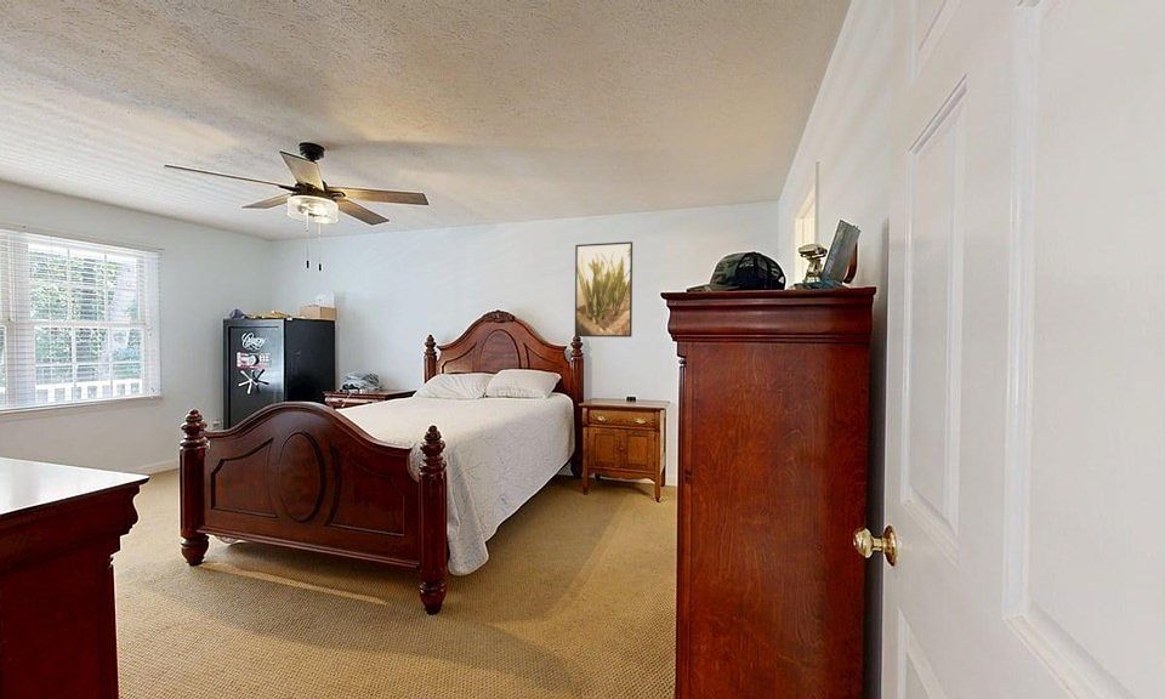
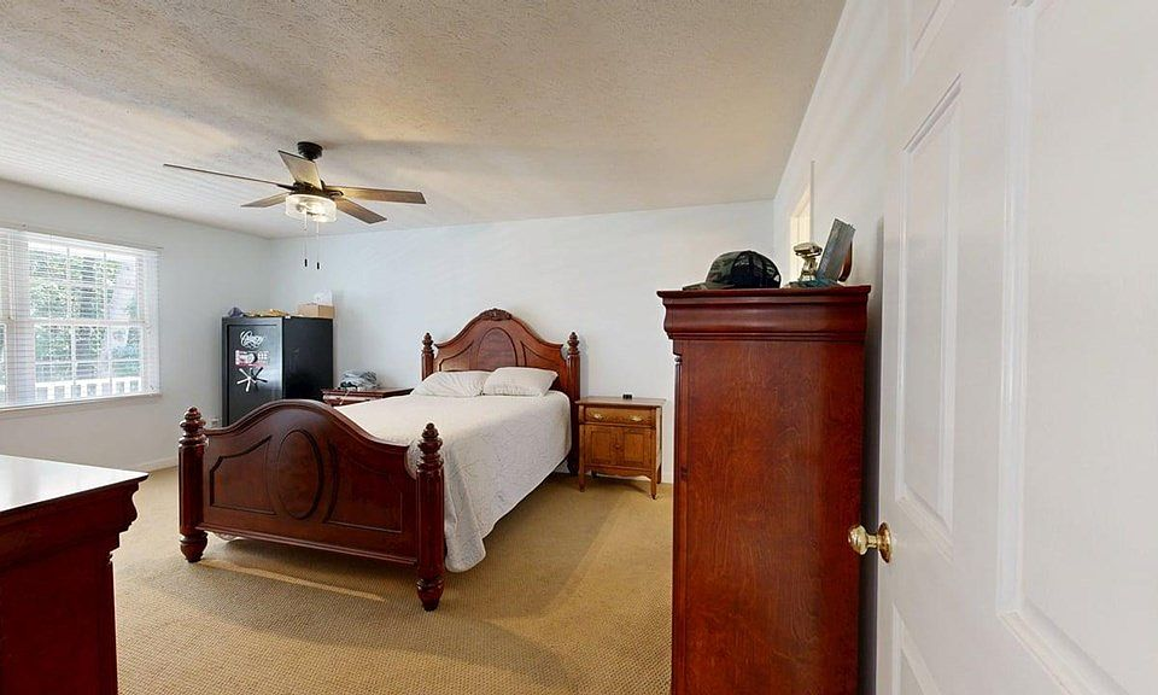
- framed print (603, 290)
